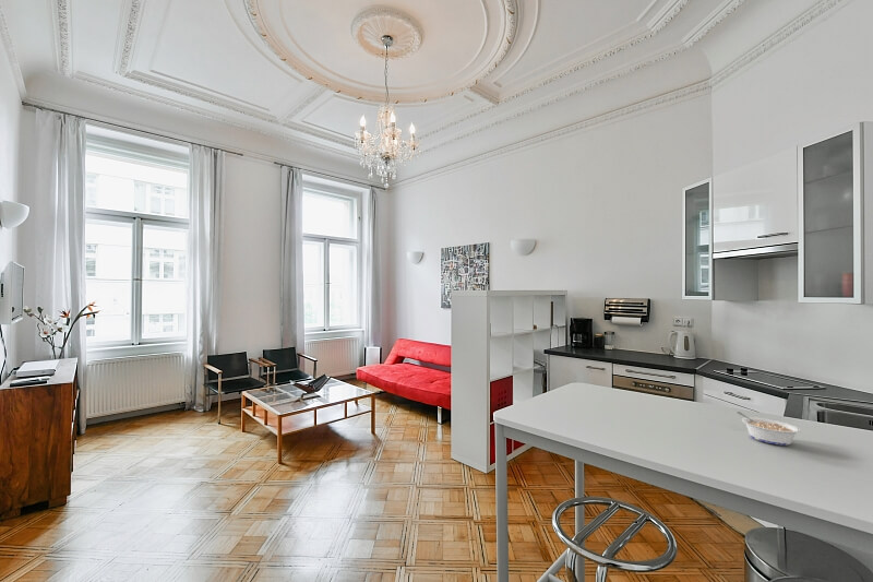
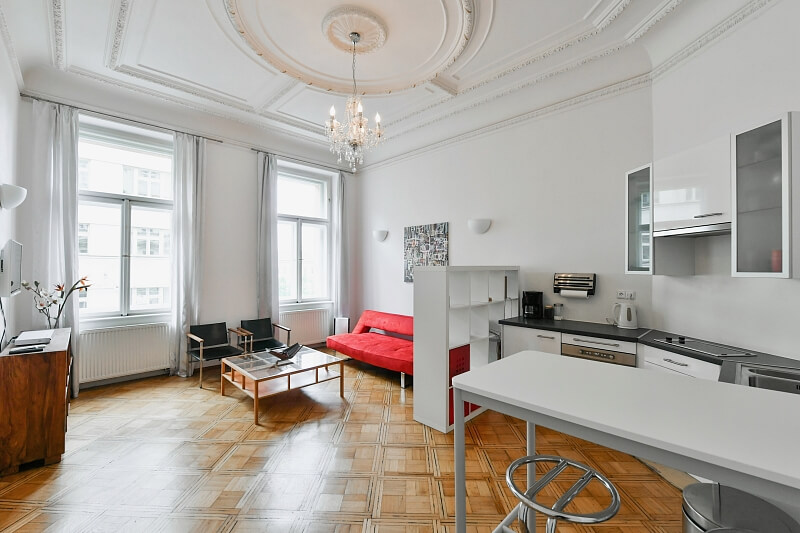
- legume (767, 429)
